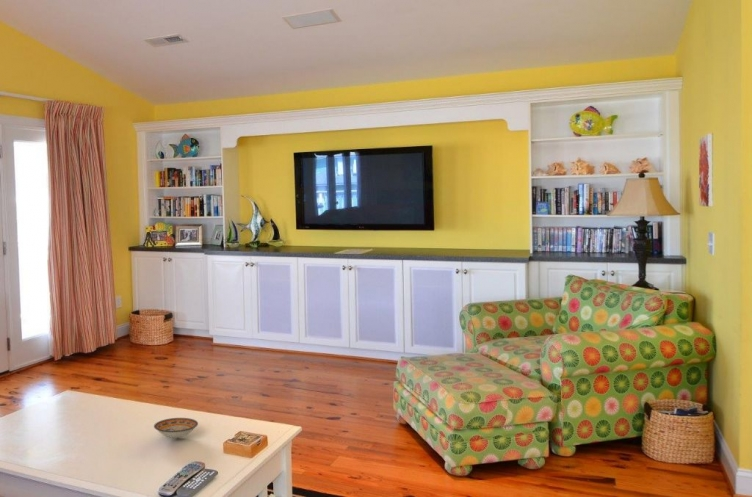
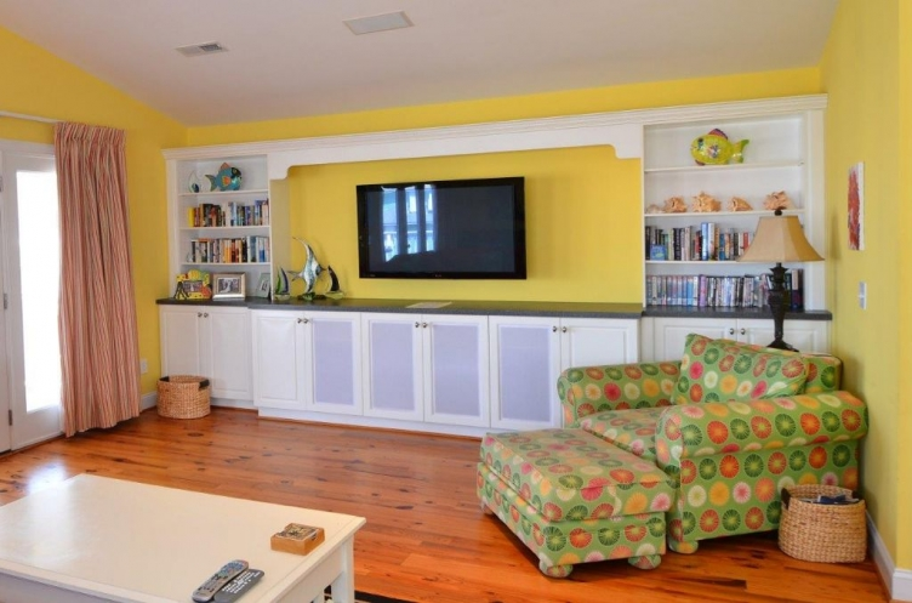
- bowl (176, 430)
